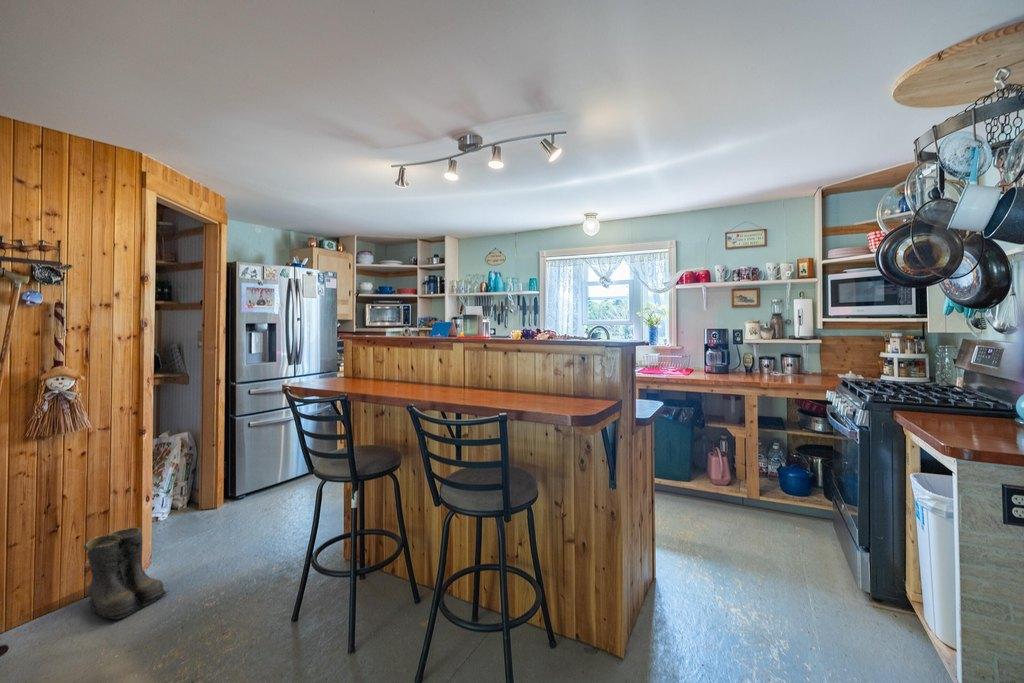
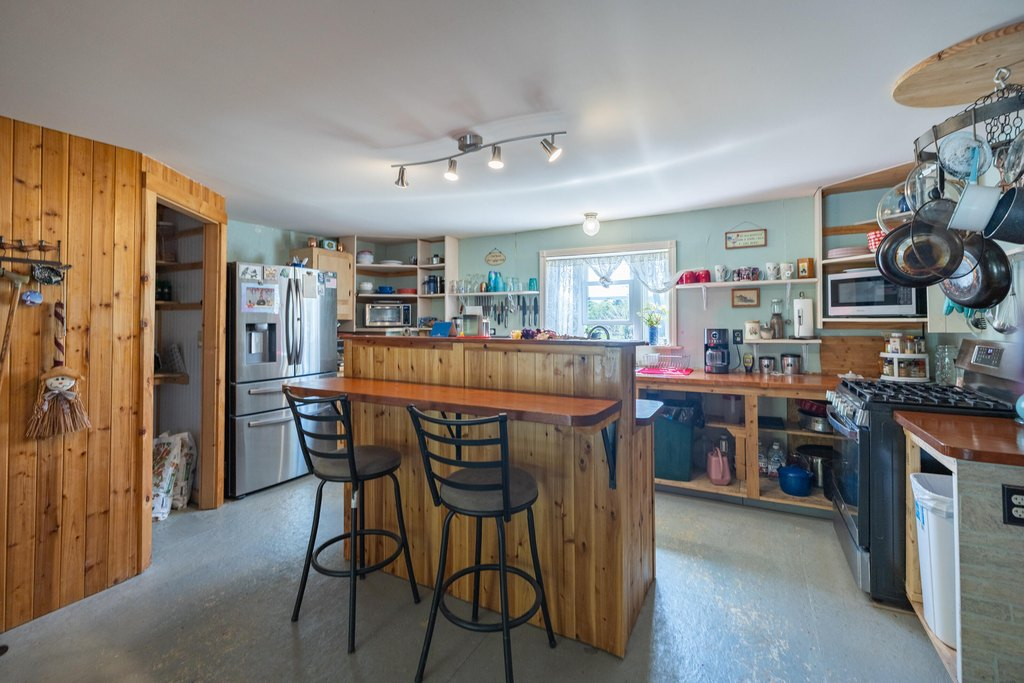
- boots (123, 569)
